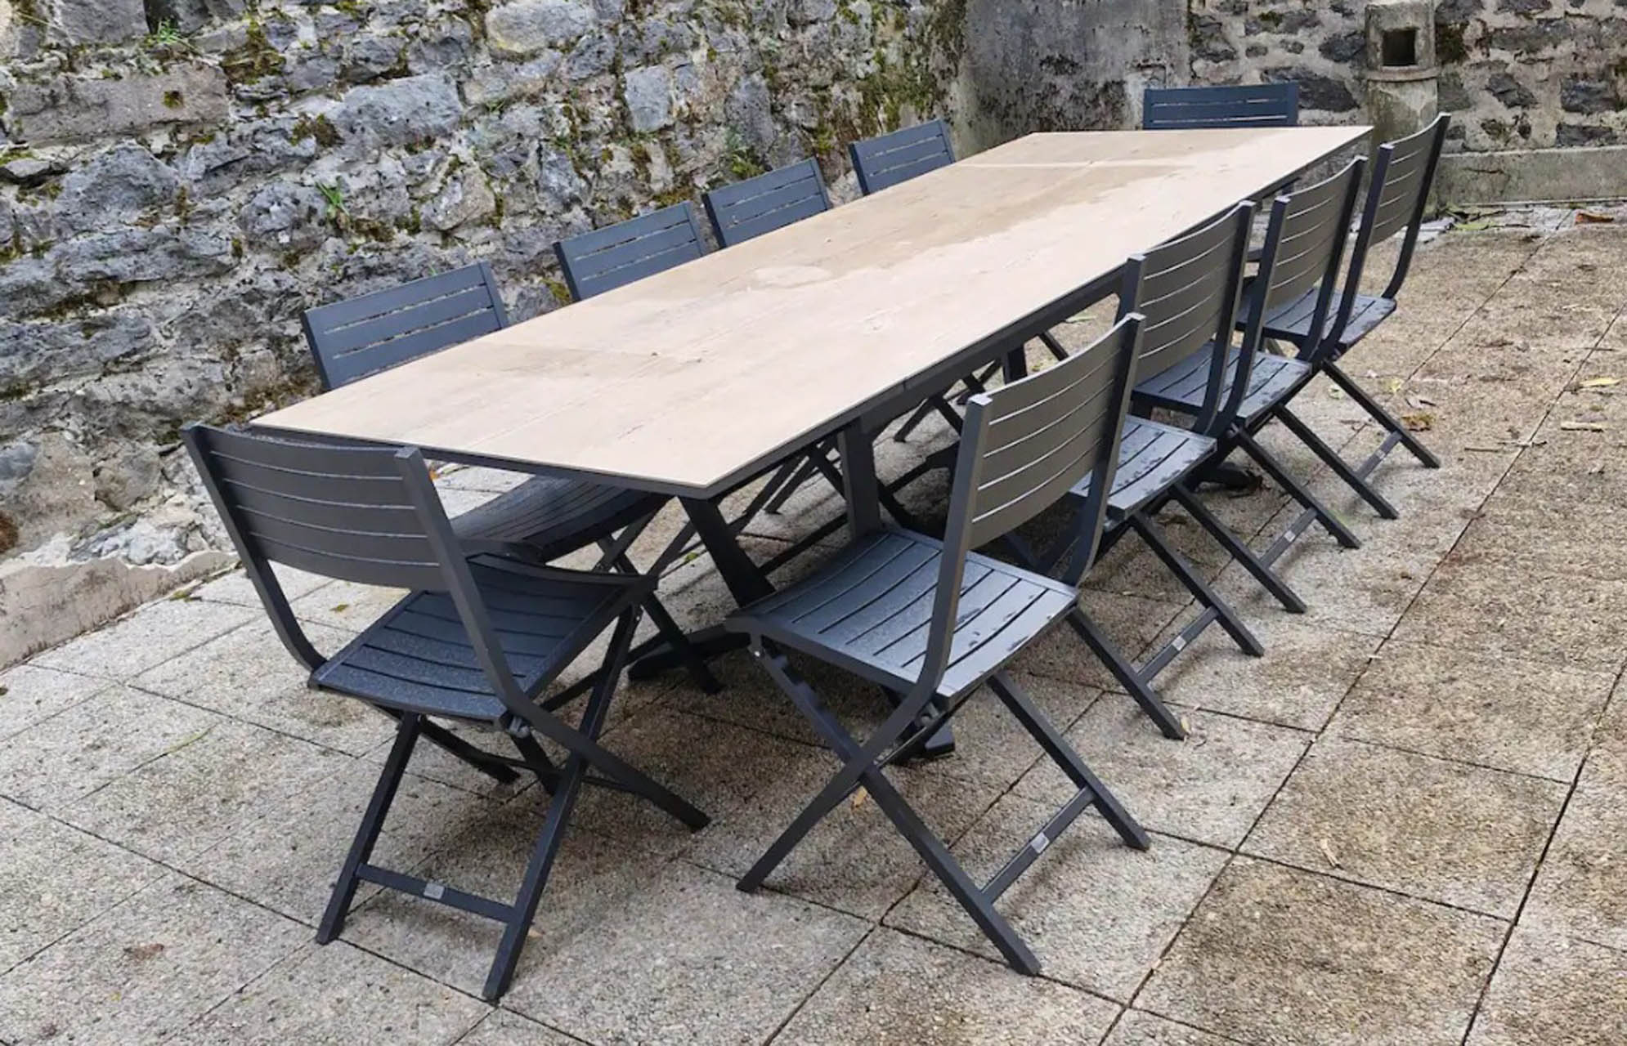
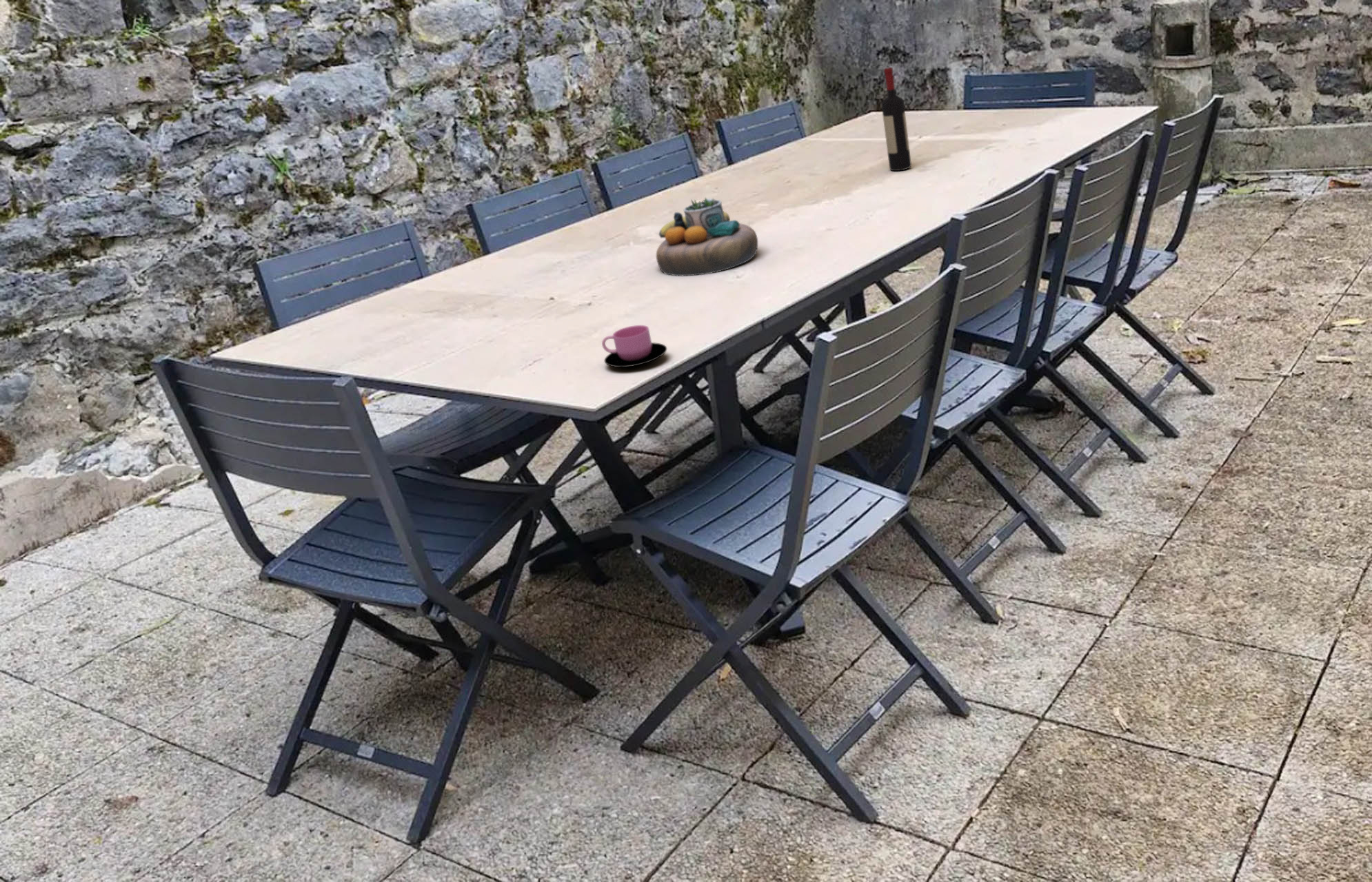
+ decorative bowl (703, 230)
+ cup (634, 347)
+ wine bottle (894, 119)
